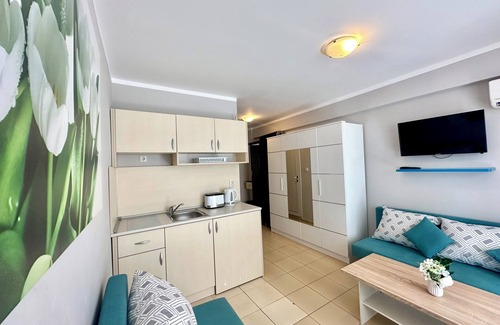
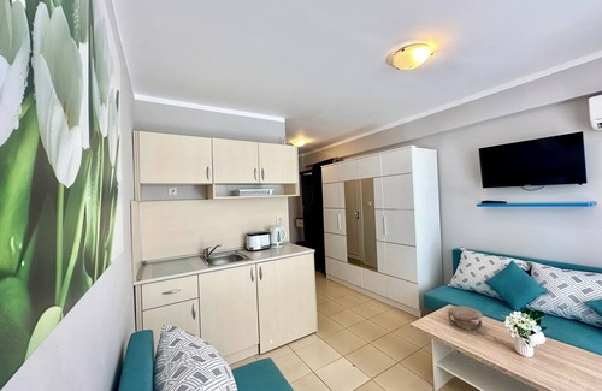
+ bowl (465, 319)
